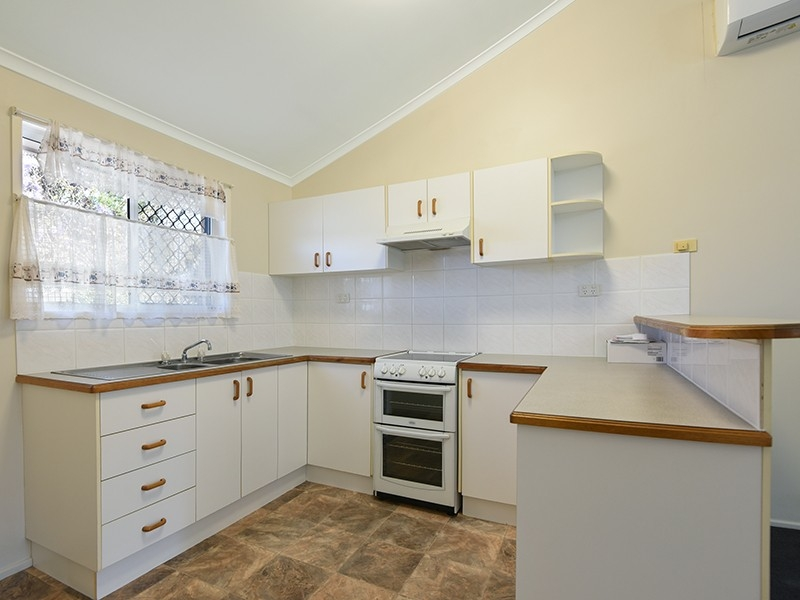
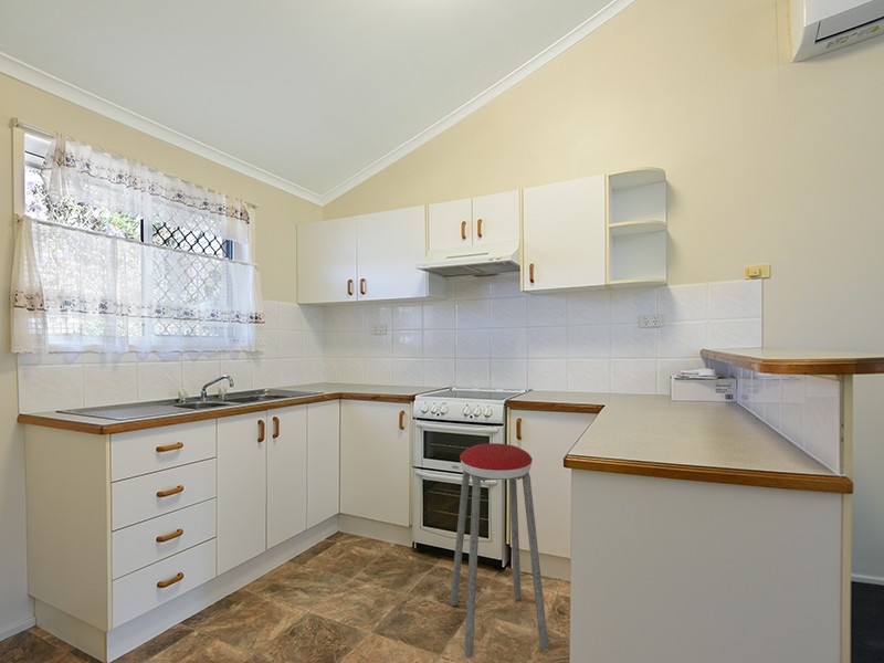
+ music stool (512, 537)
